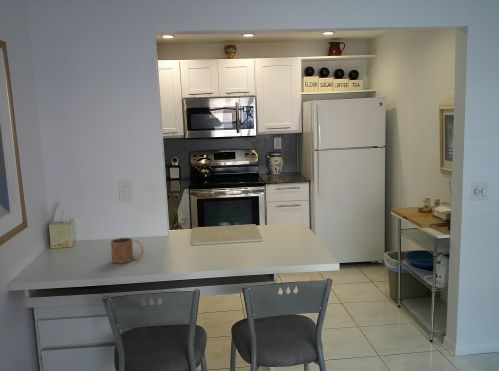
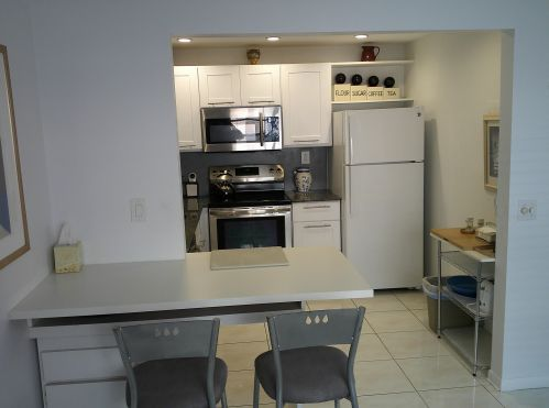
- mug (127, 249)
